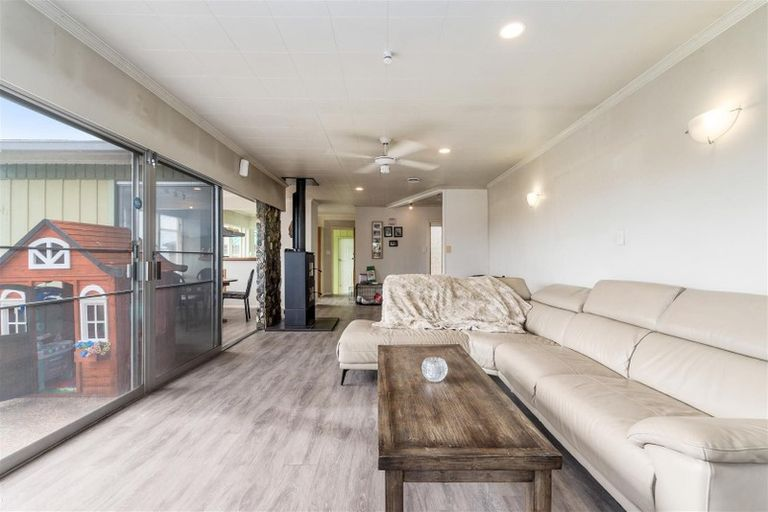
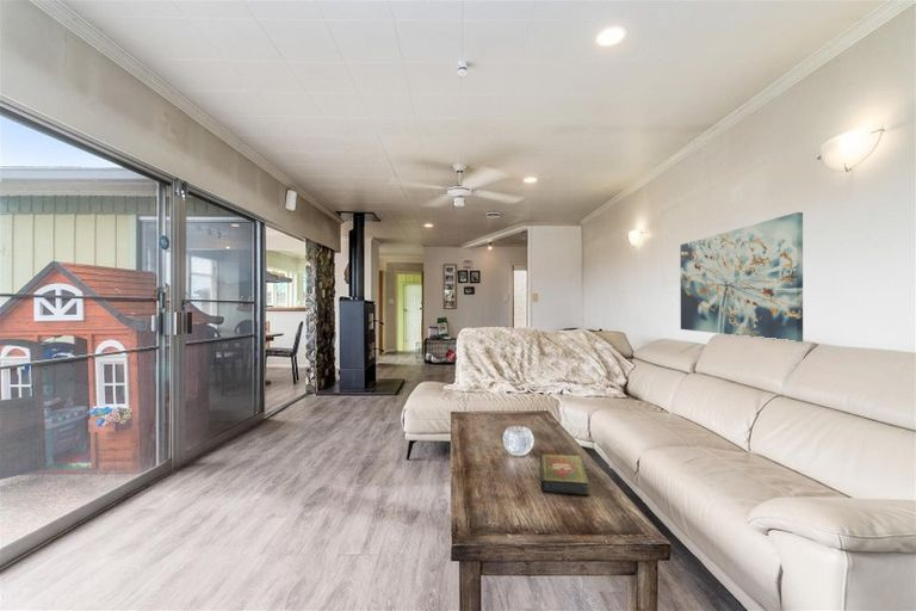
+ book (562, 473)
+ wall art (729, 283)
